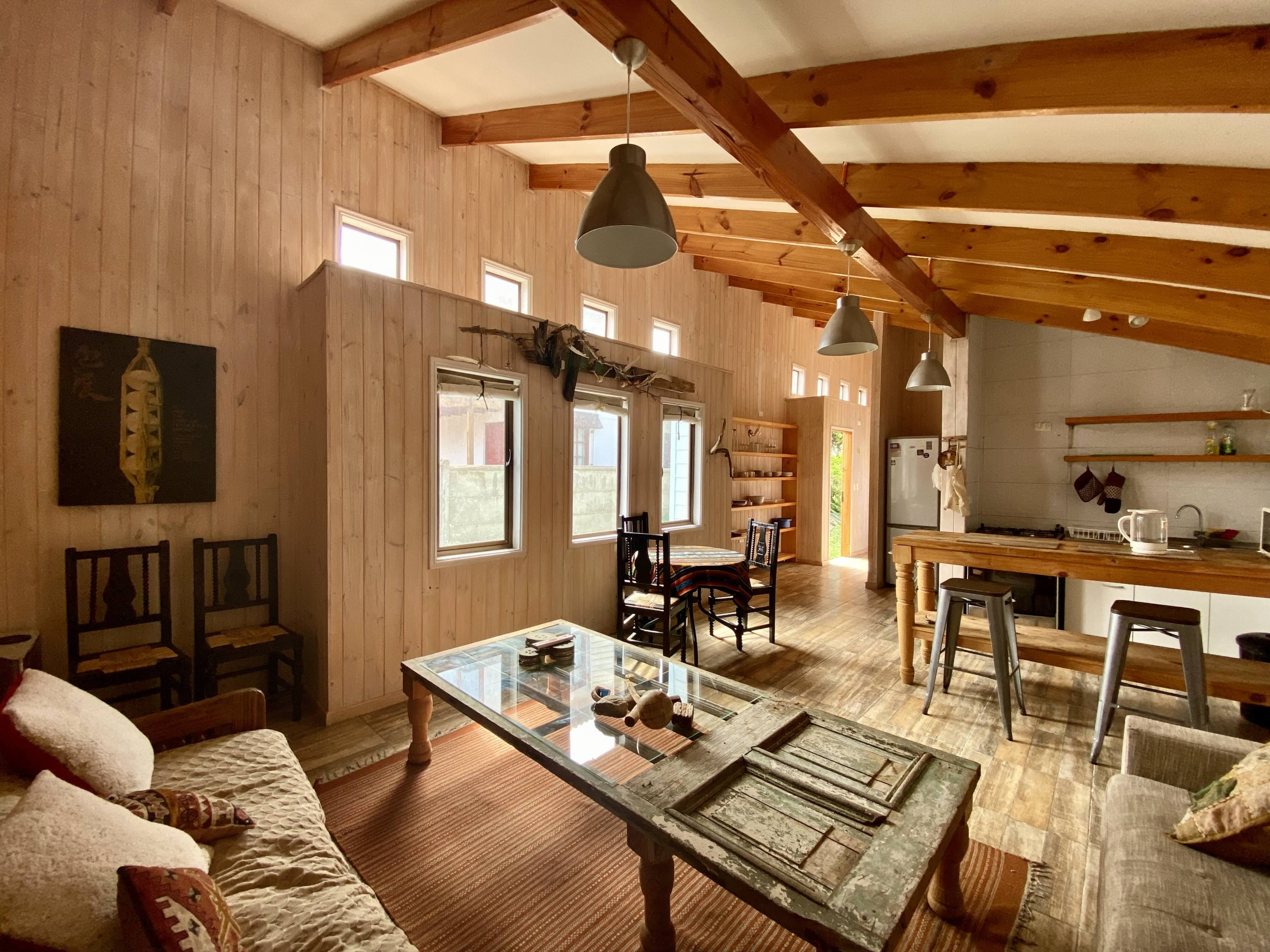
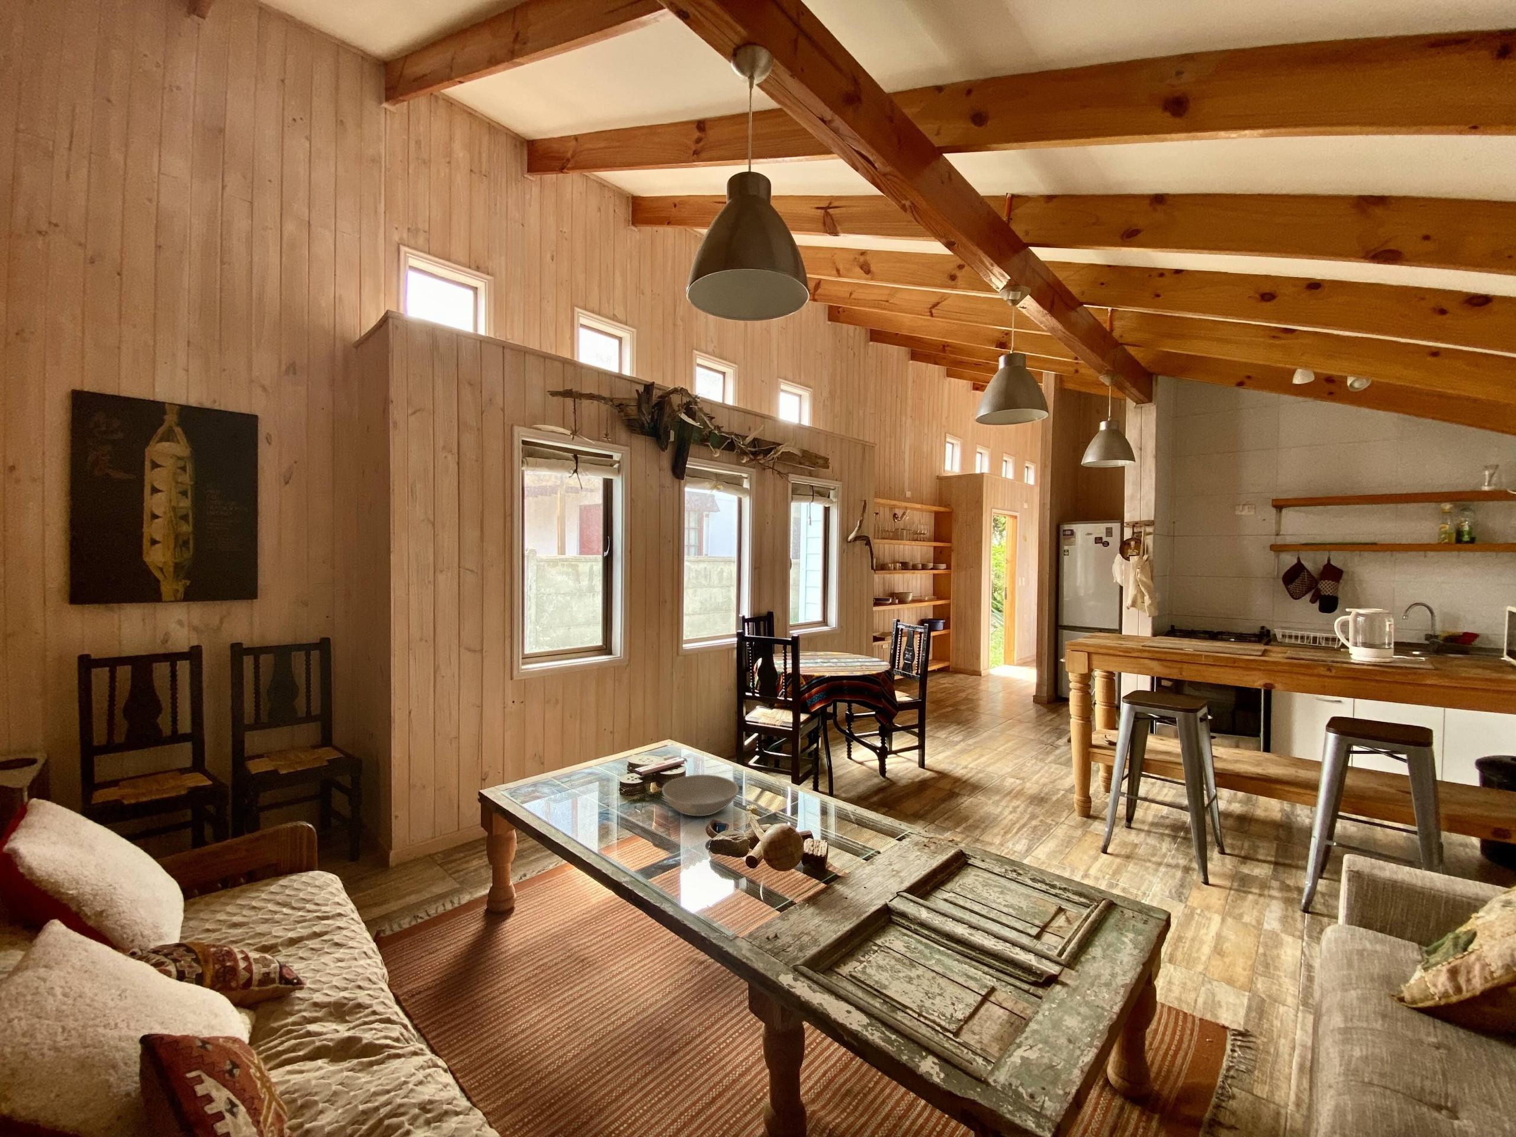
+ bowl (700, 799)
